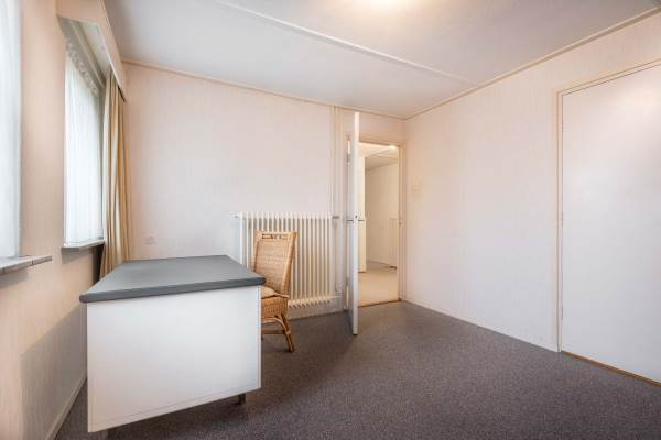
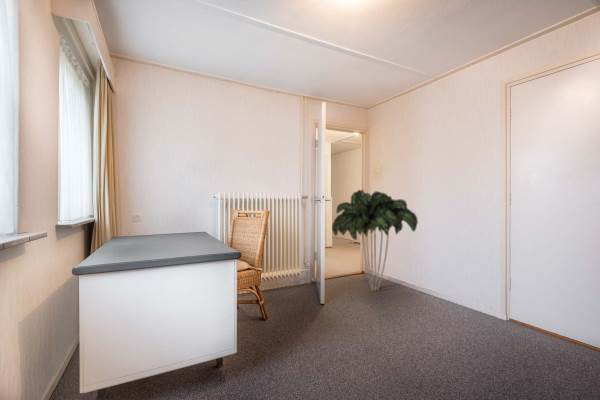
+ indoor plant (374, 239)
